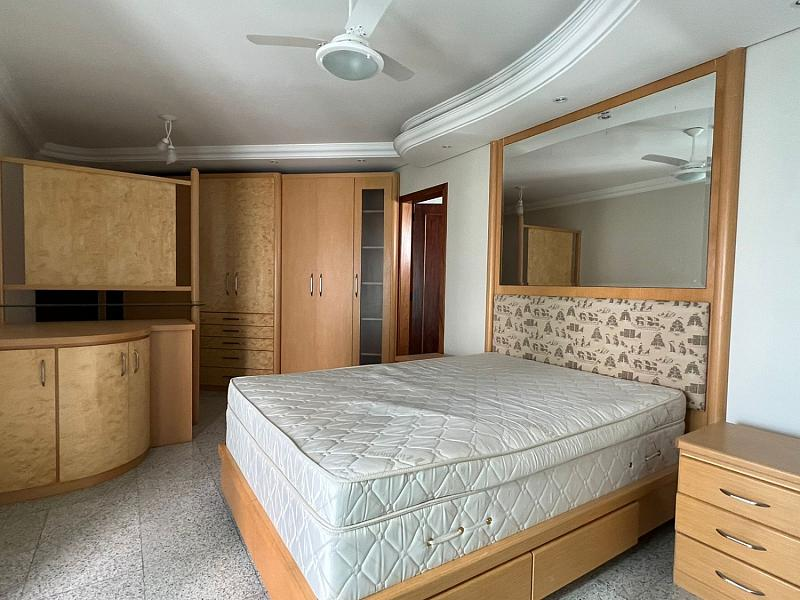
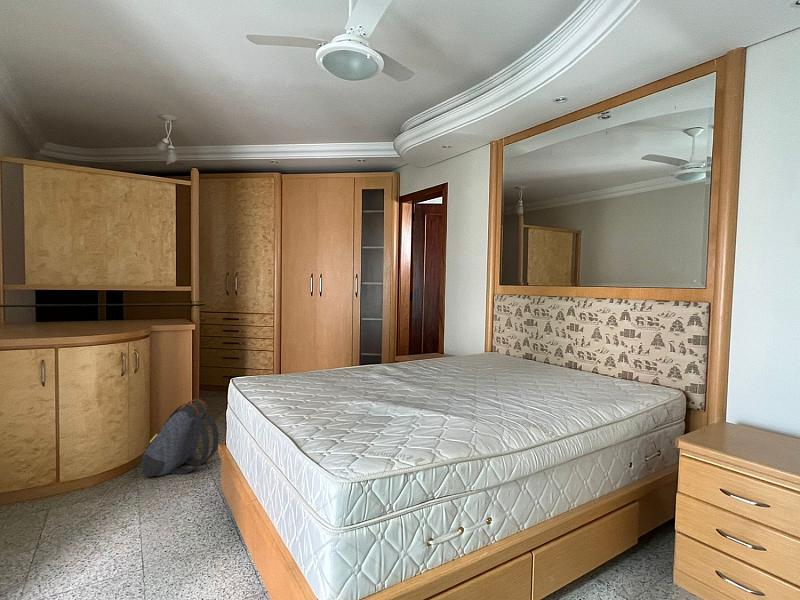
+ backpack (182, 434)
